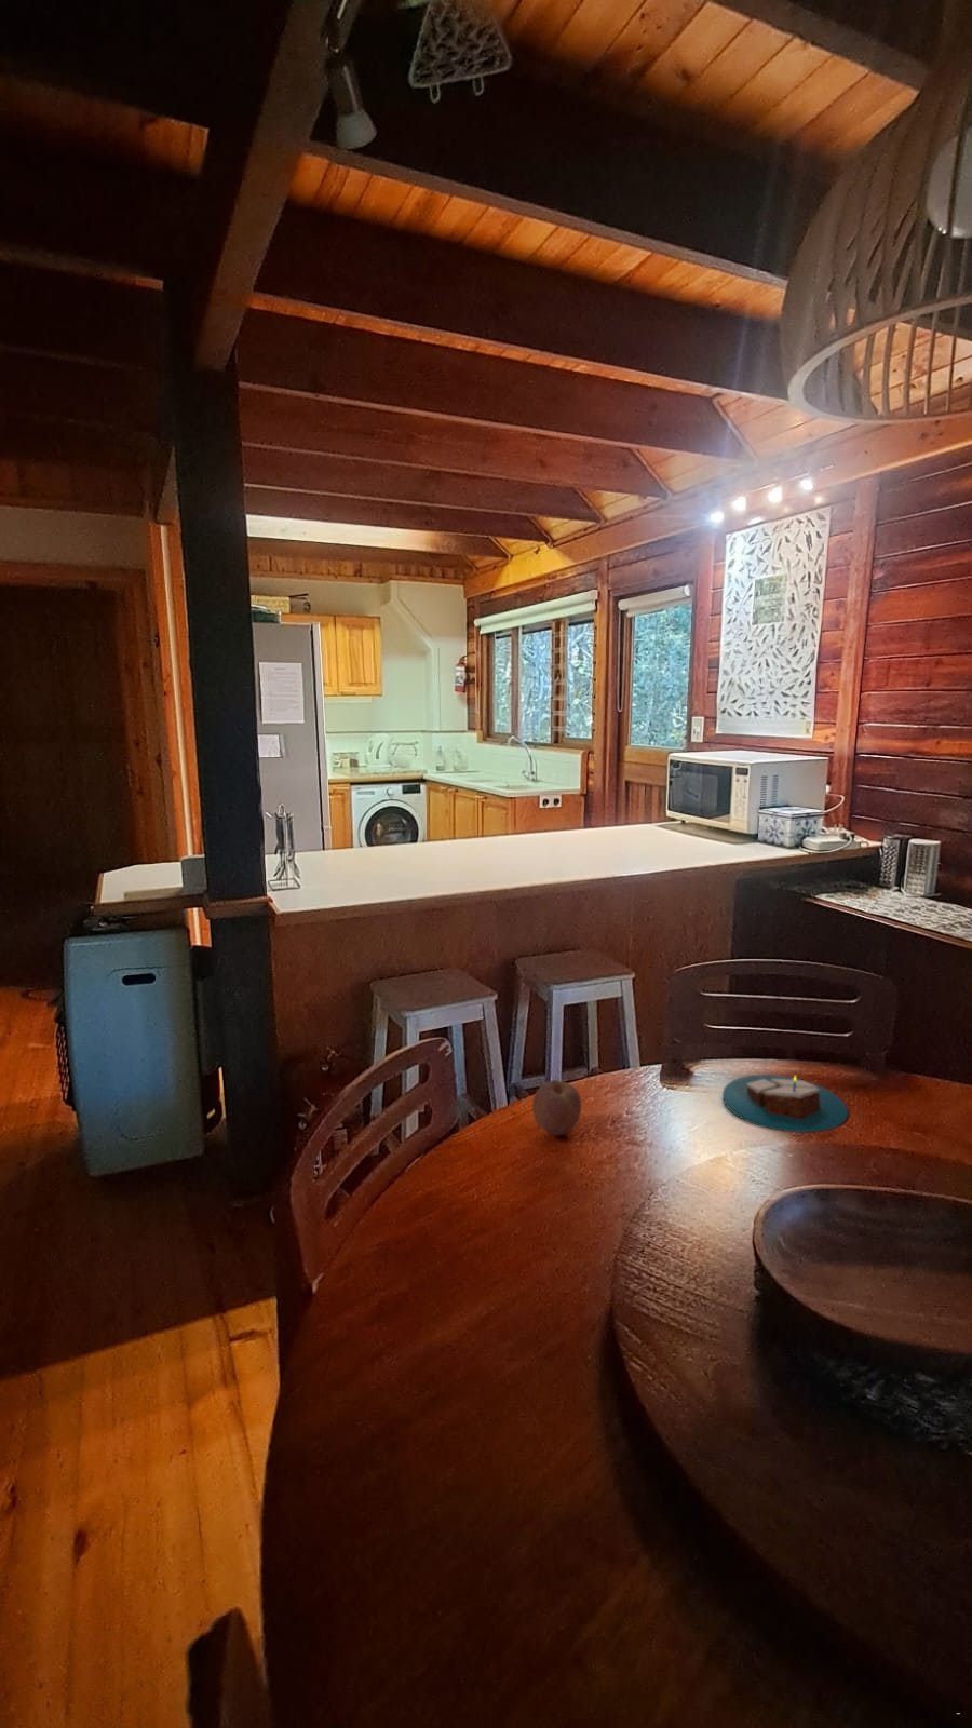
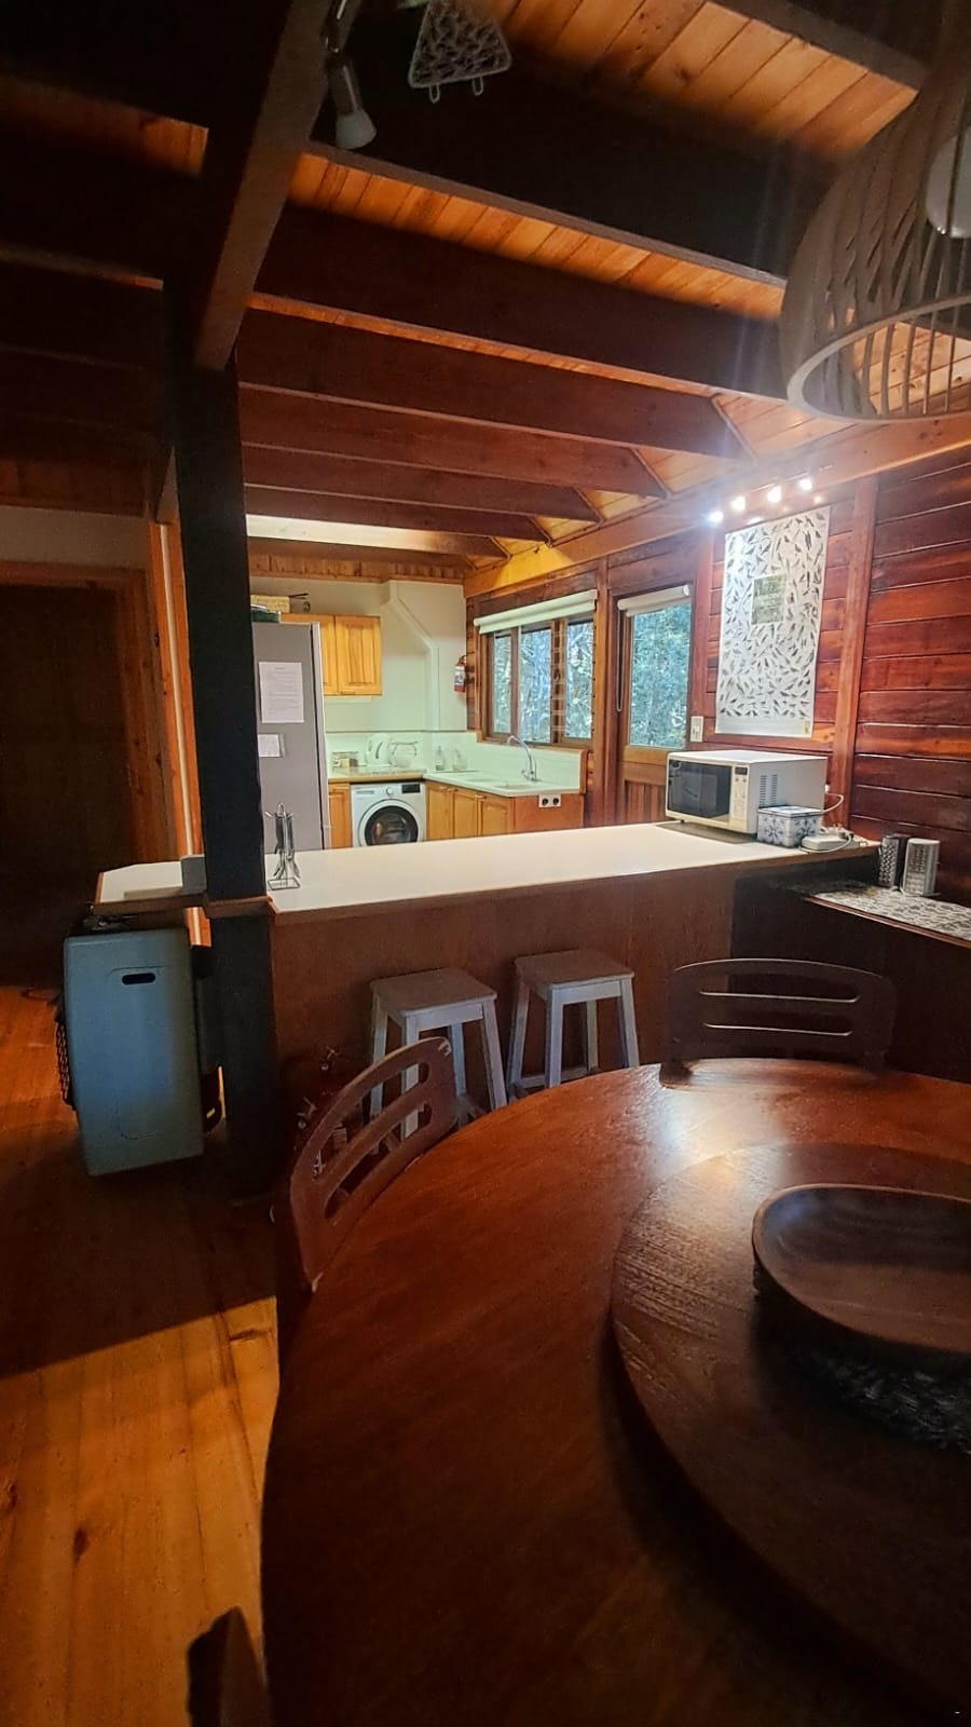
- fruit (557, 1108)
- candle (784, 1086)
